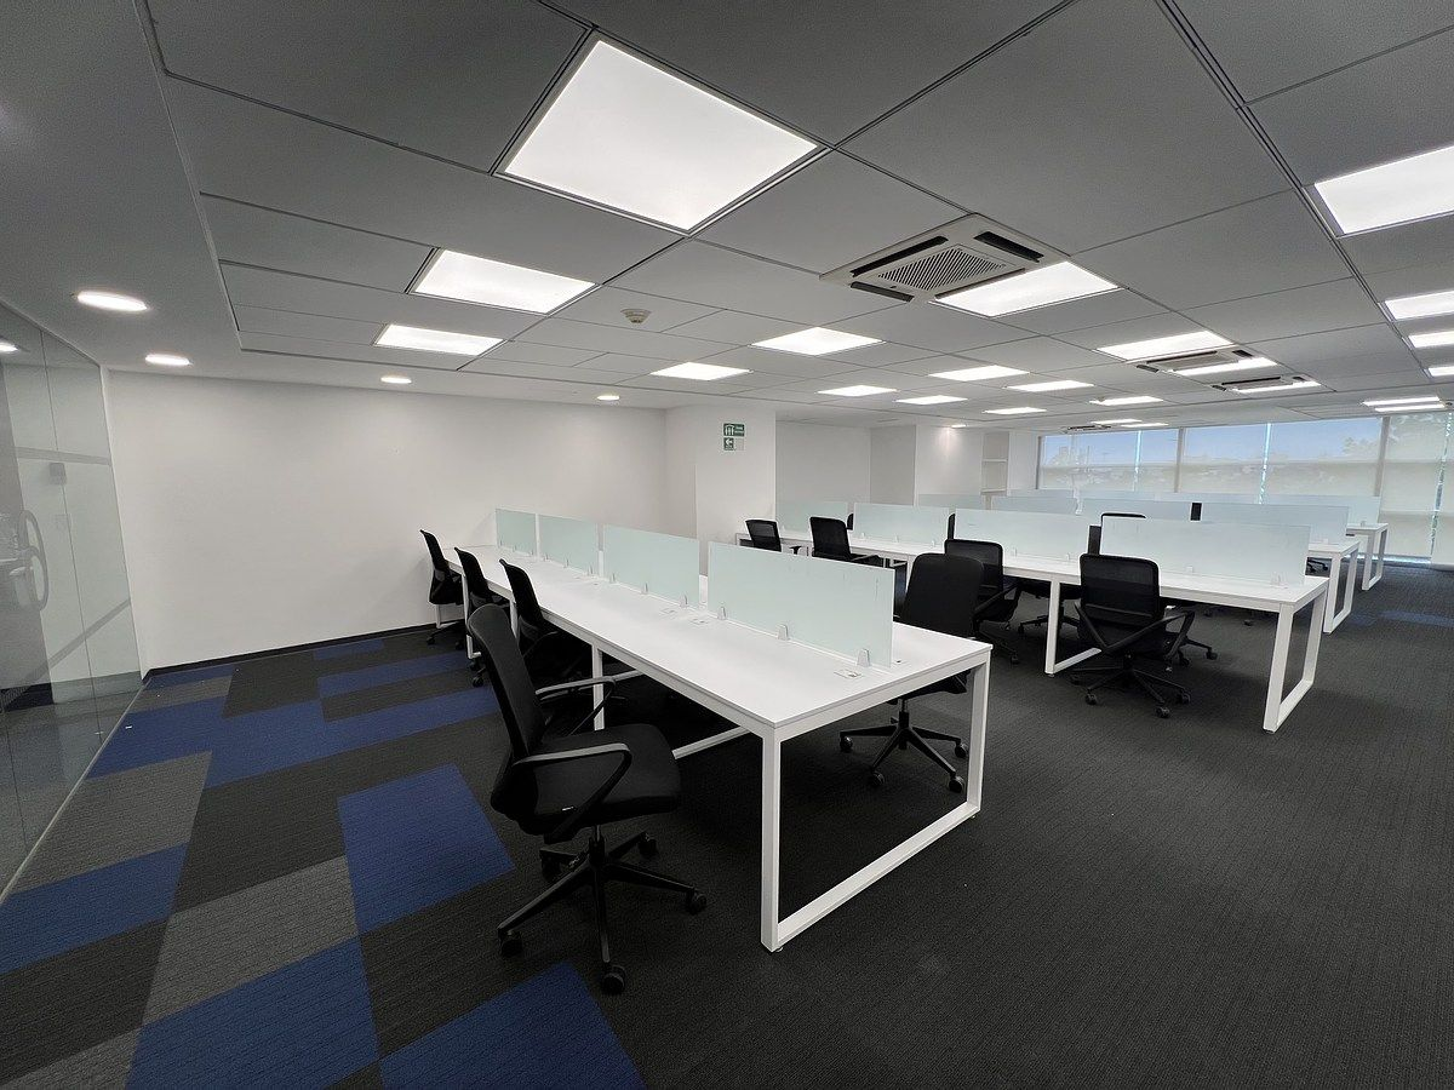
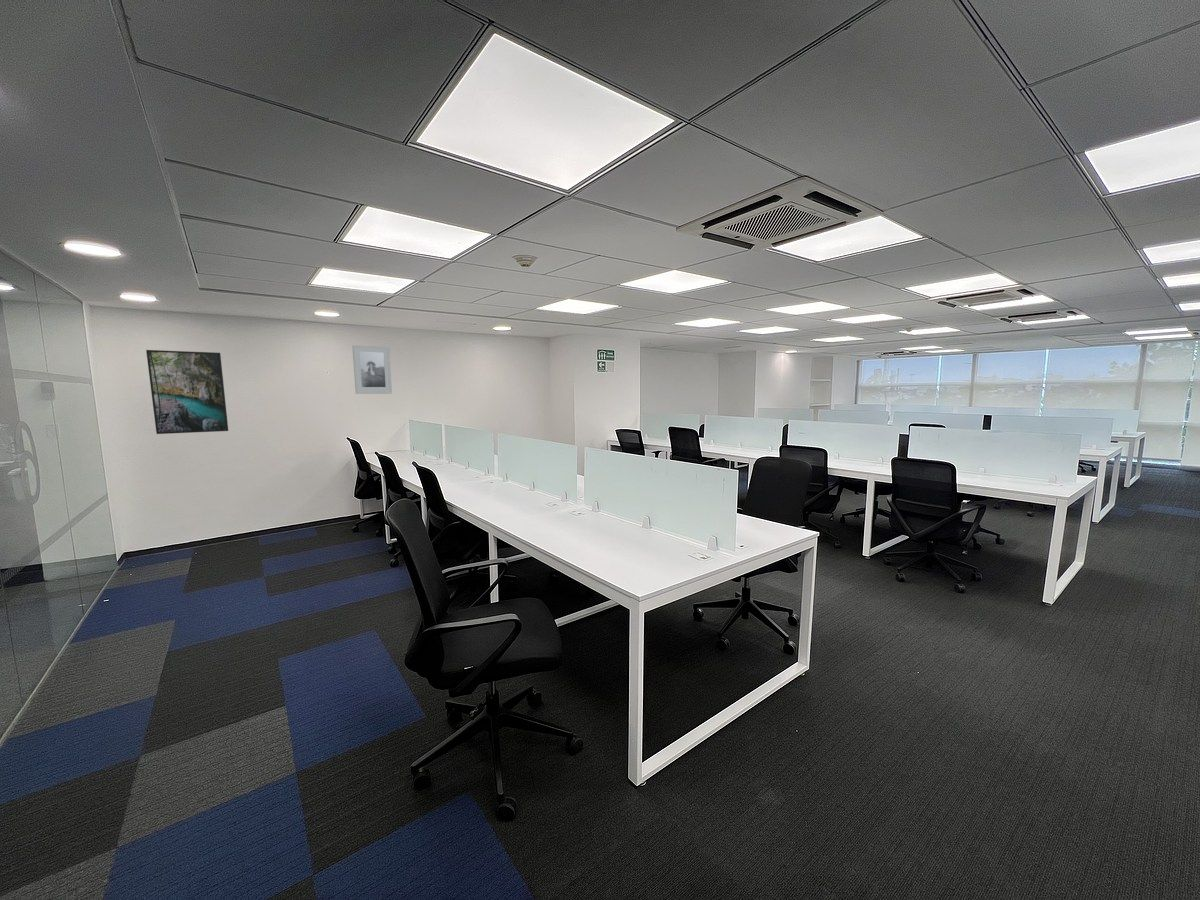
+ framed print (189, 392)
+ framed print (372, 370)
